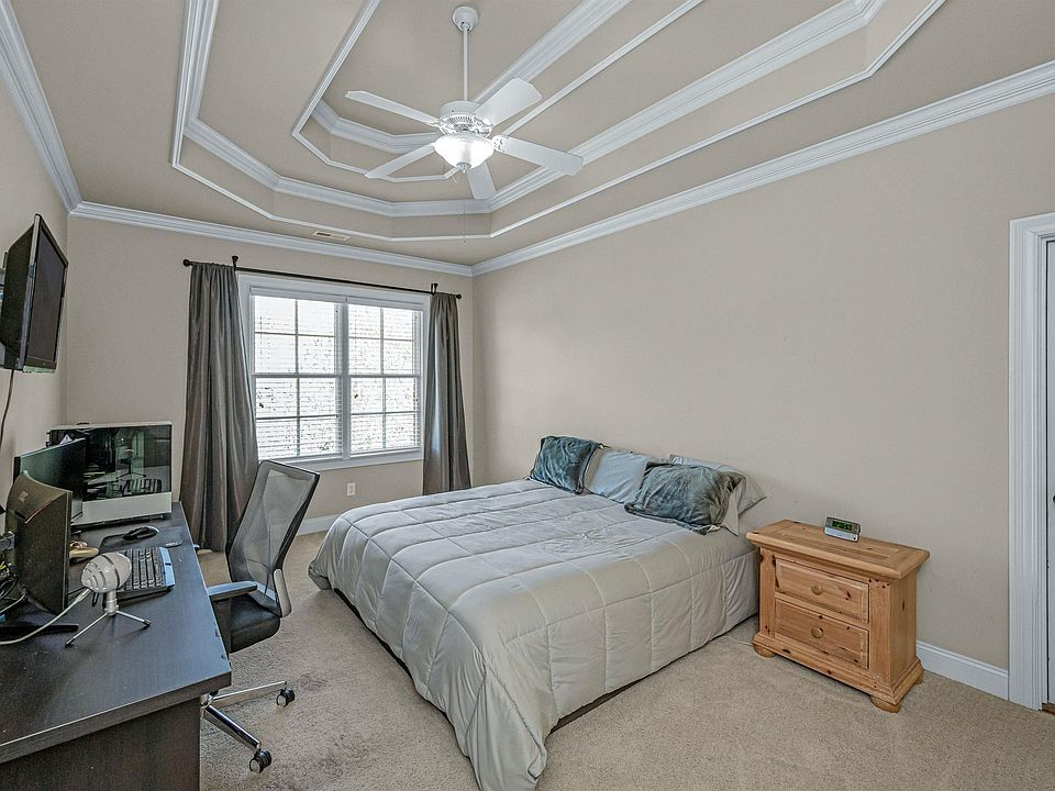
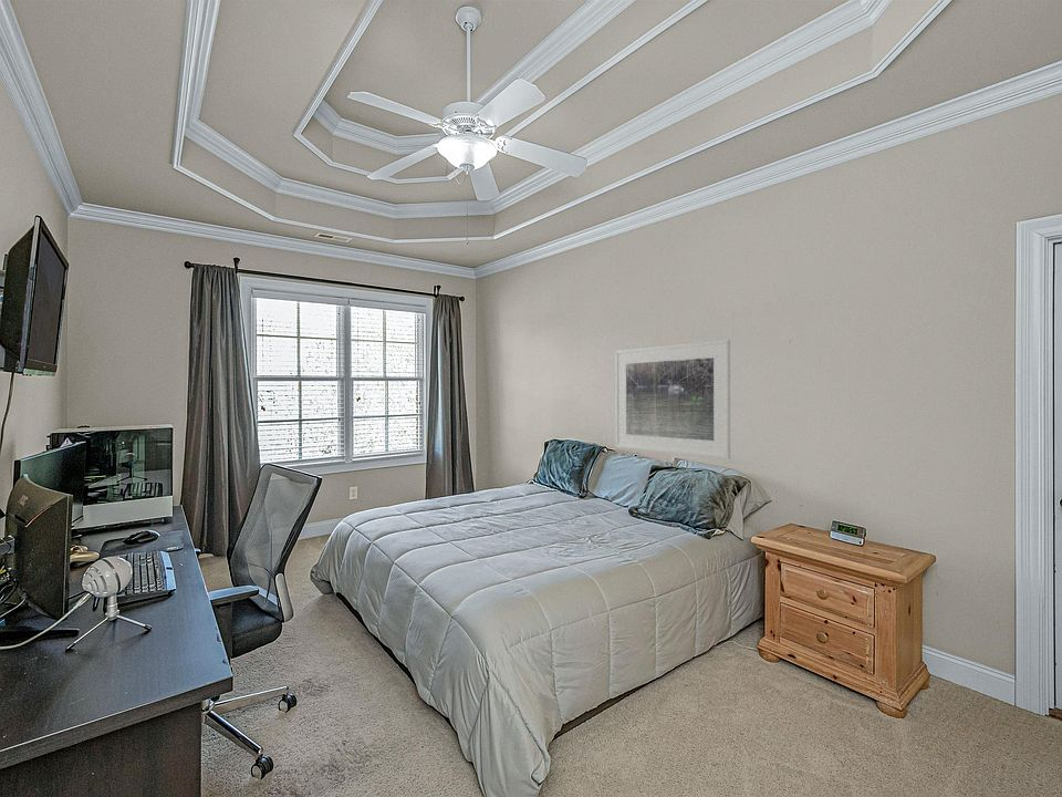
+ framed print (666, 398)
